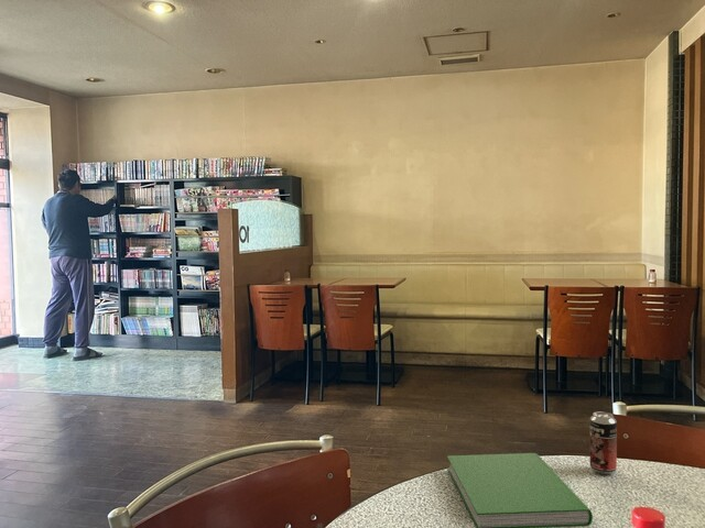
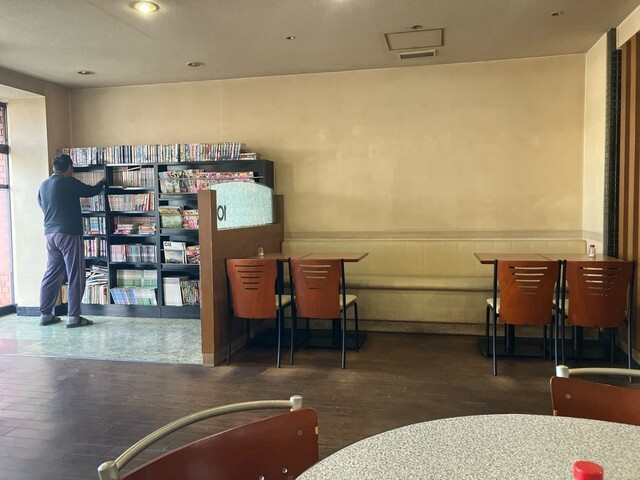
- beverage can (603, 442)
- hardcover book (511, 486)
